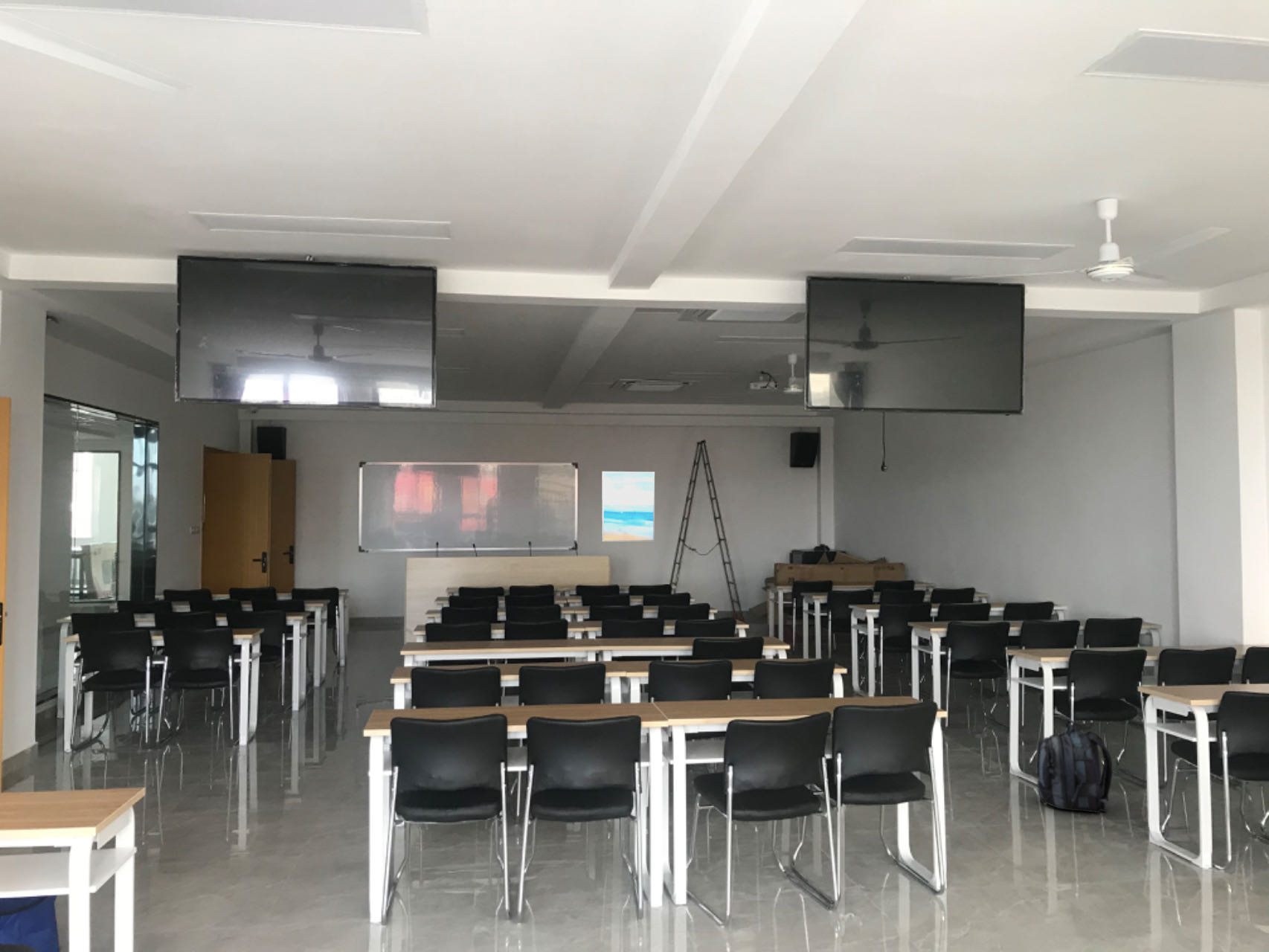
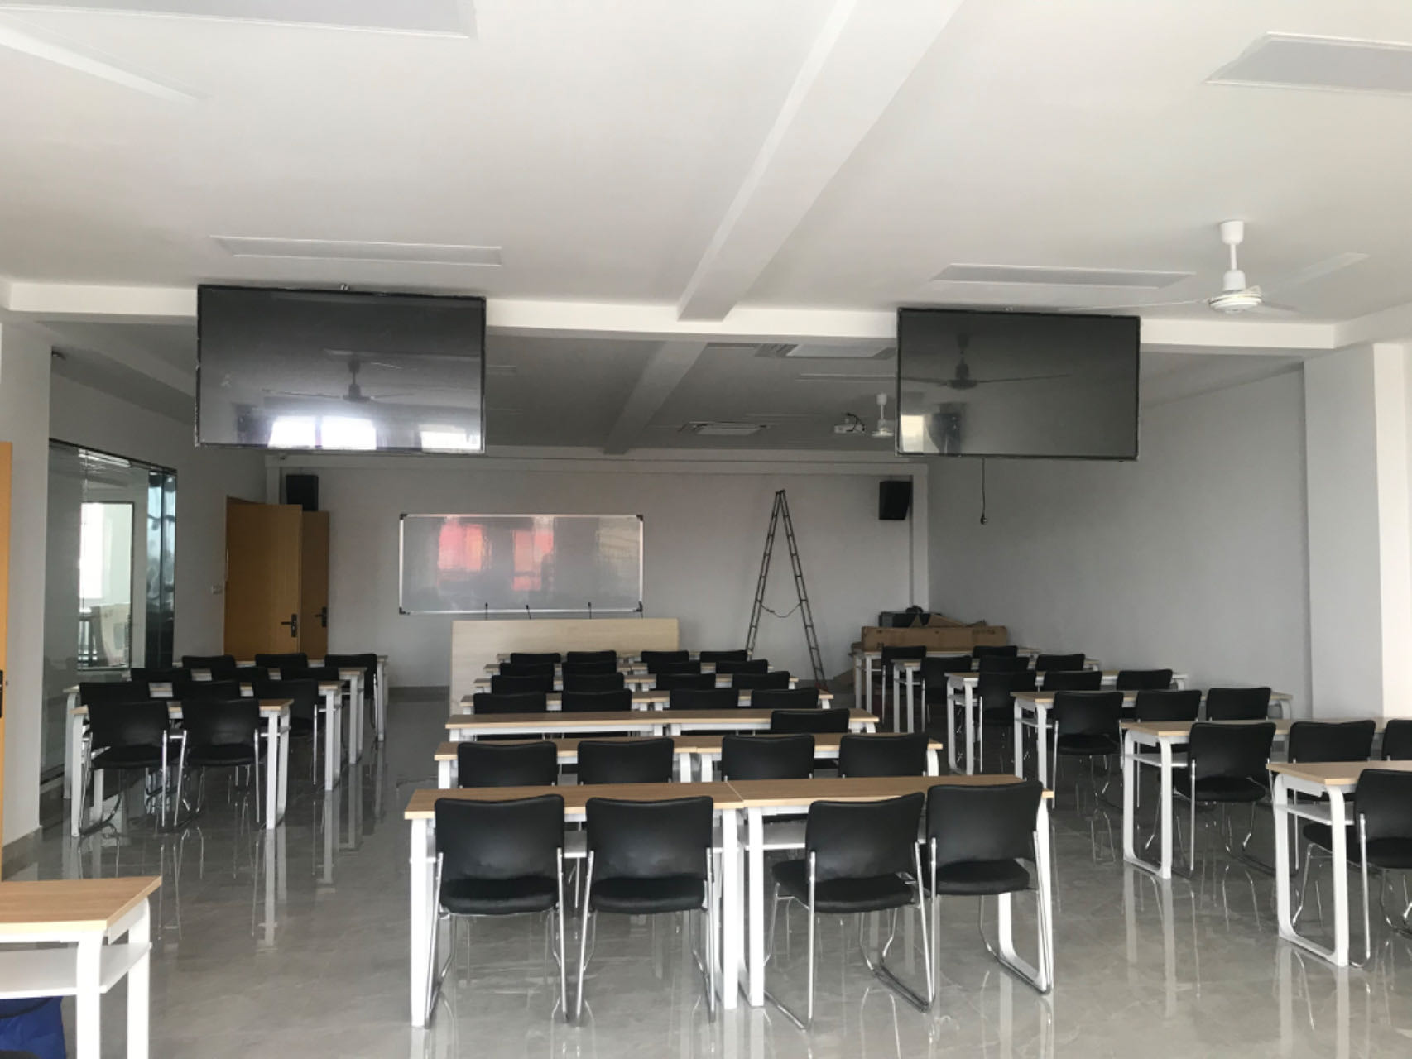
- wall art (628, 506)
- backpack (1073, 762)
